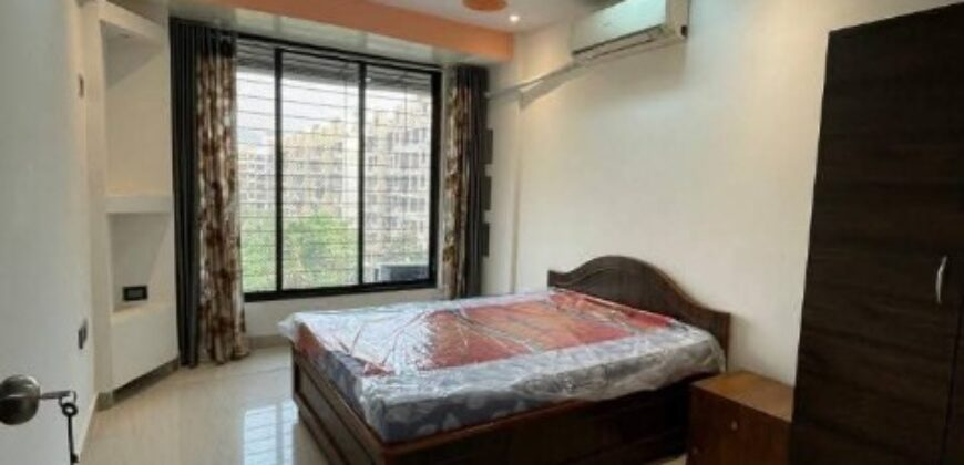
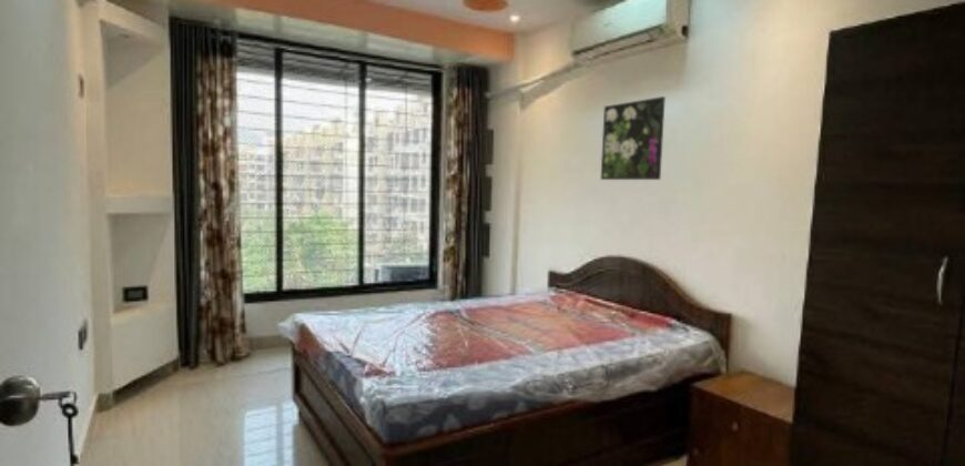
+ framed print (630, 141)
